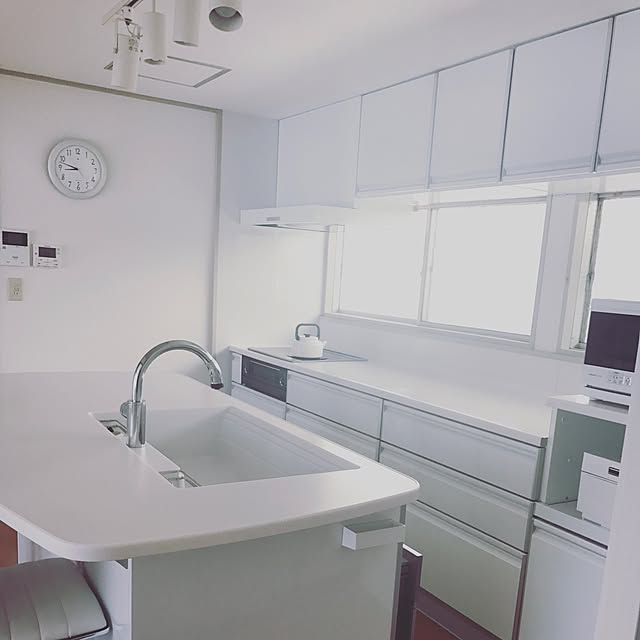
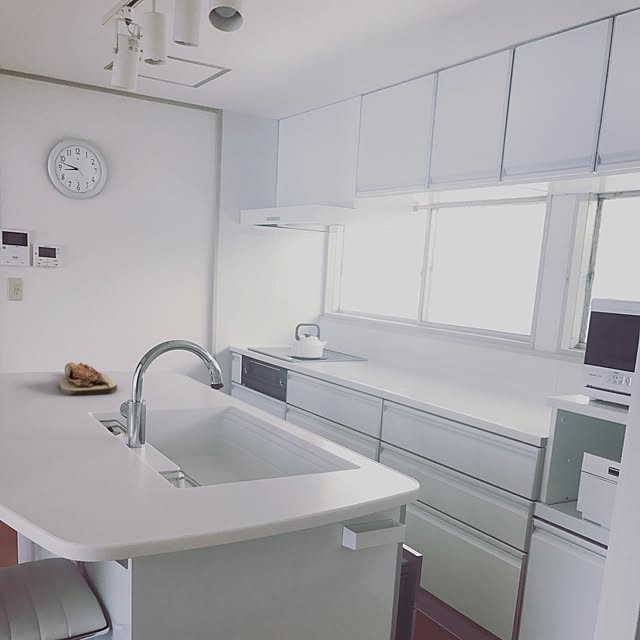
+ cutting board (79, 373)
